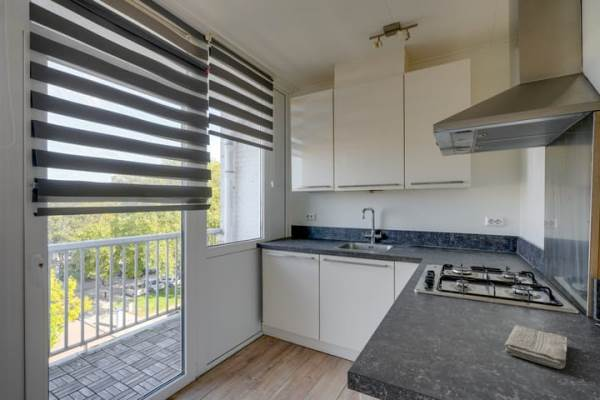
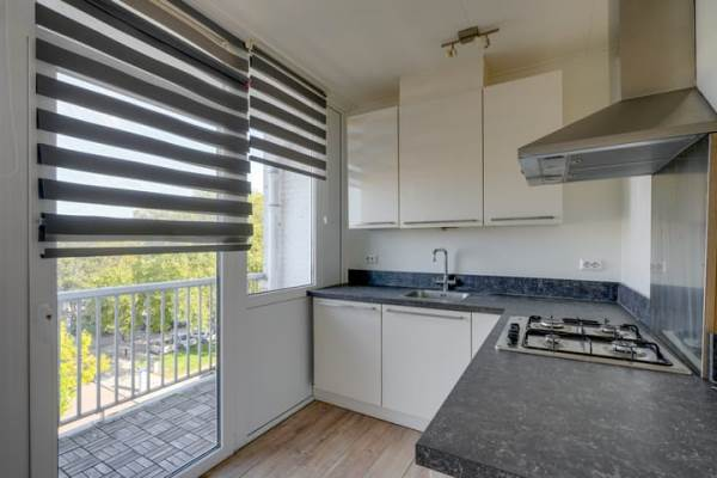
- washcloth (536, 343)
